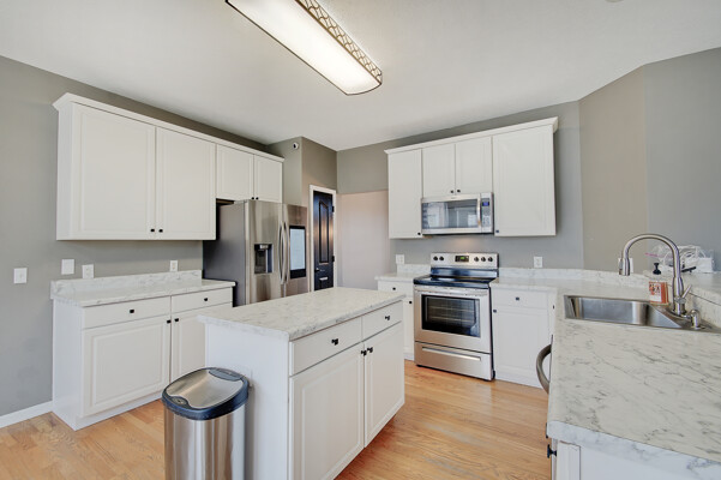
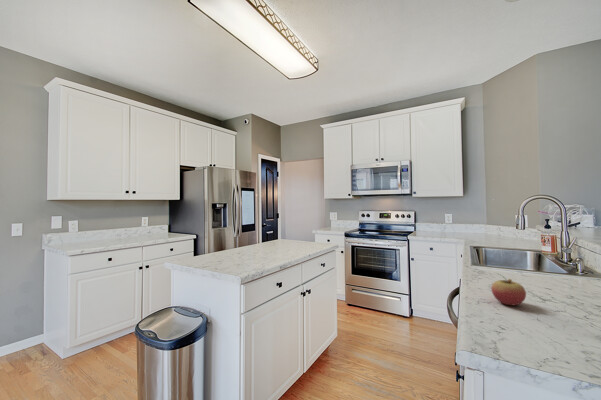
+ fruit (508, 289)
